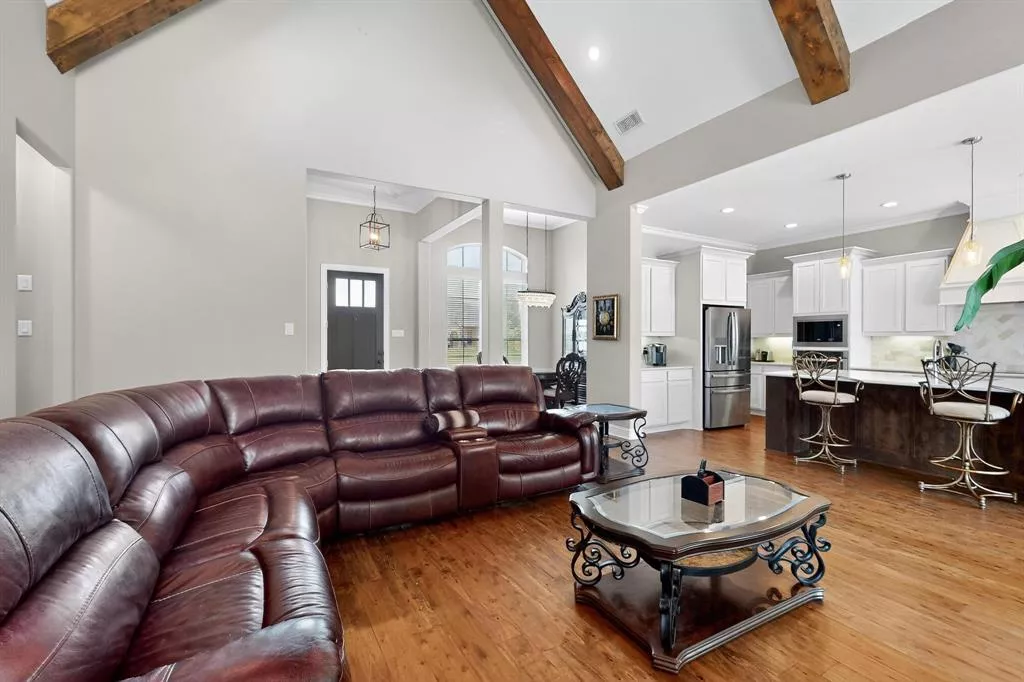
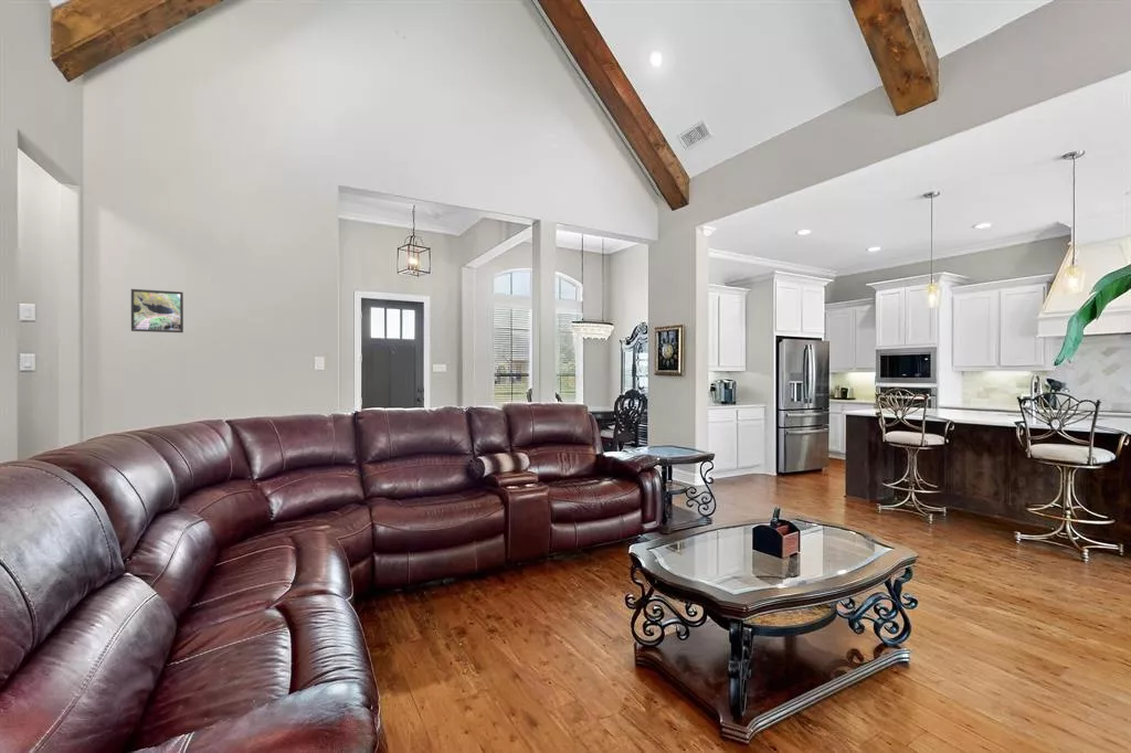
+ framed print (157, 310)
